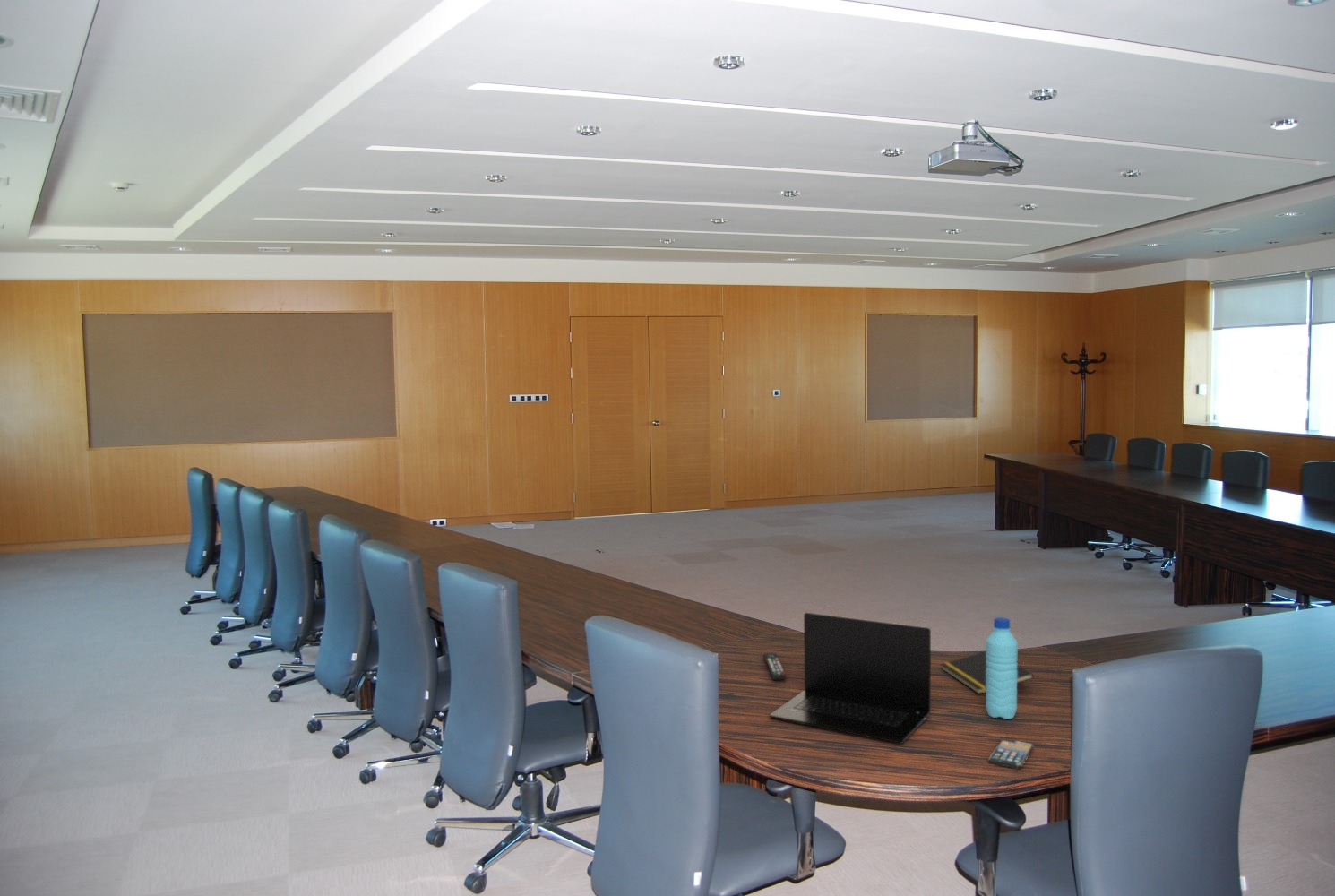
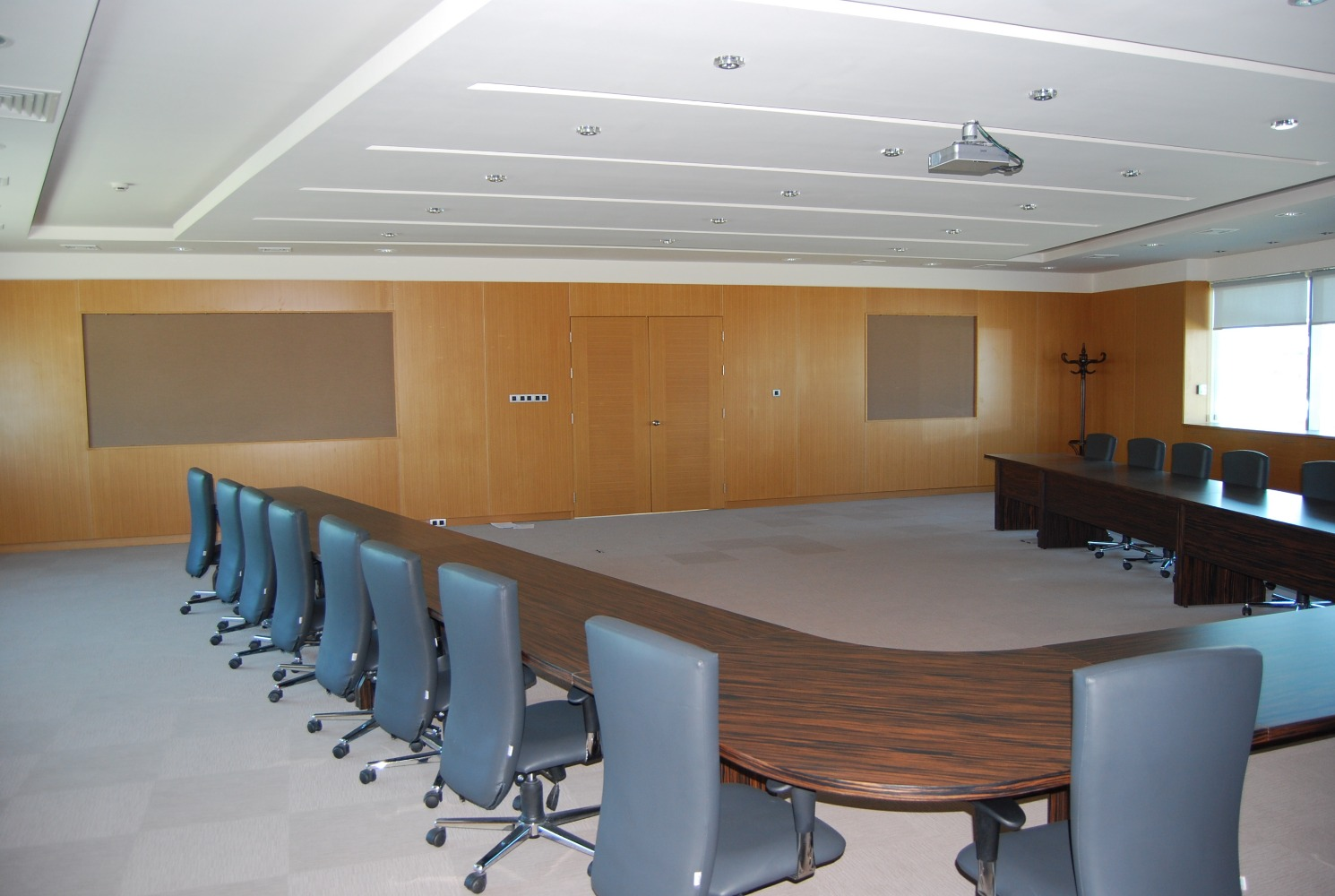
- remote control (774, 665)
- notepad (985, 670)
- water bottle (1001, 667)
- smartphone (1011, 753)
- laptop (849, 673)
